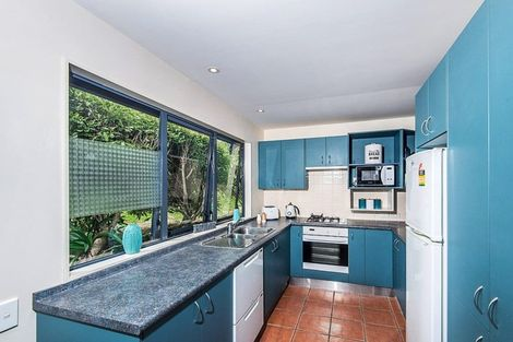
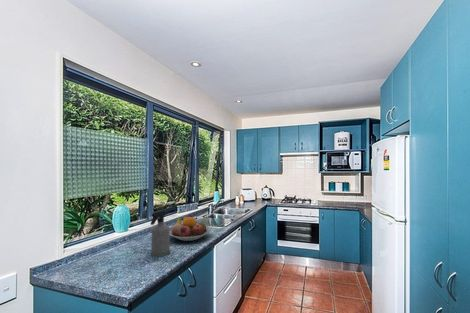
+ fruit bowl (189, 227)
+ spray bottle (159, 231)
